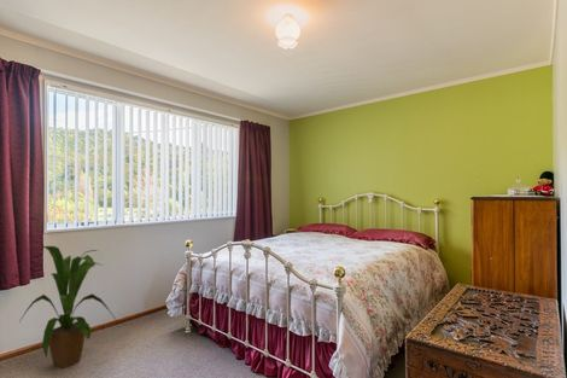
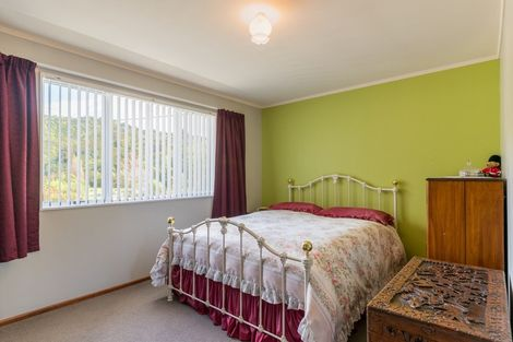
- house plant (75, 297)
